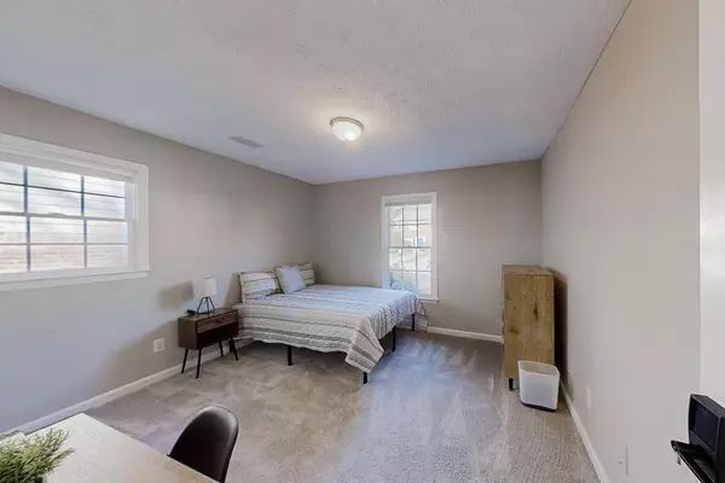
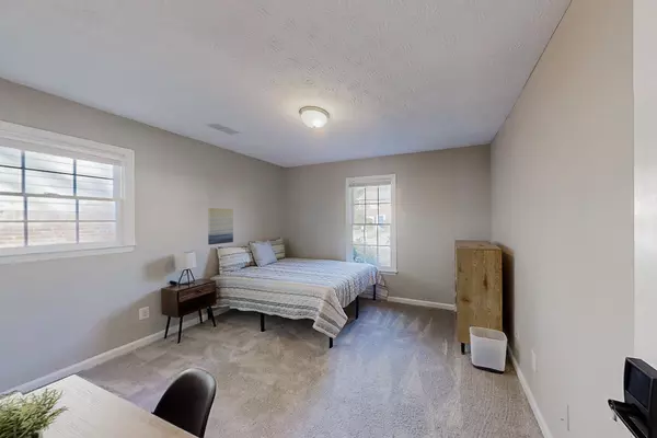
+ wall art (221, 226)
